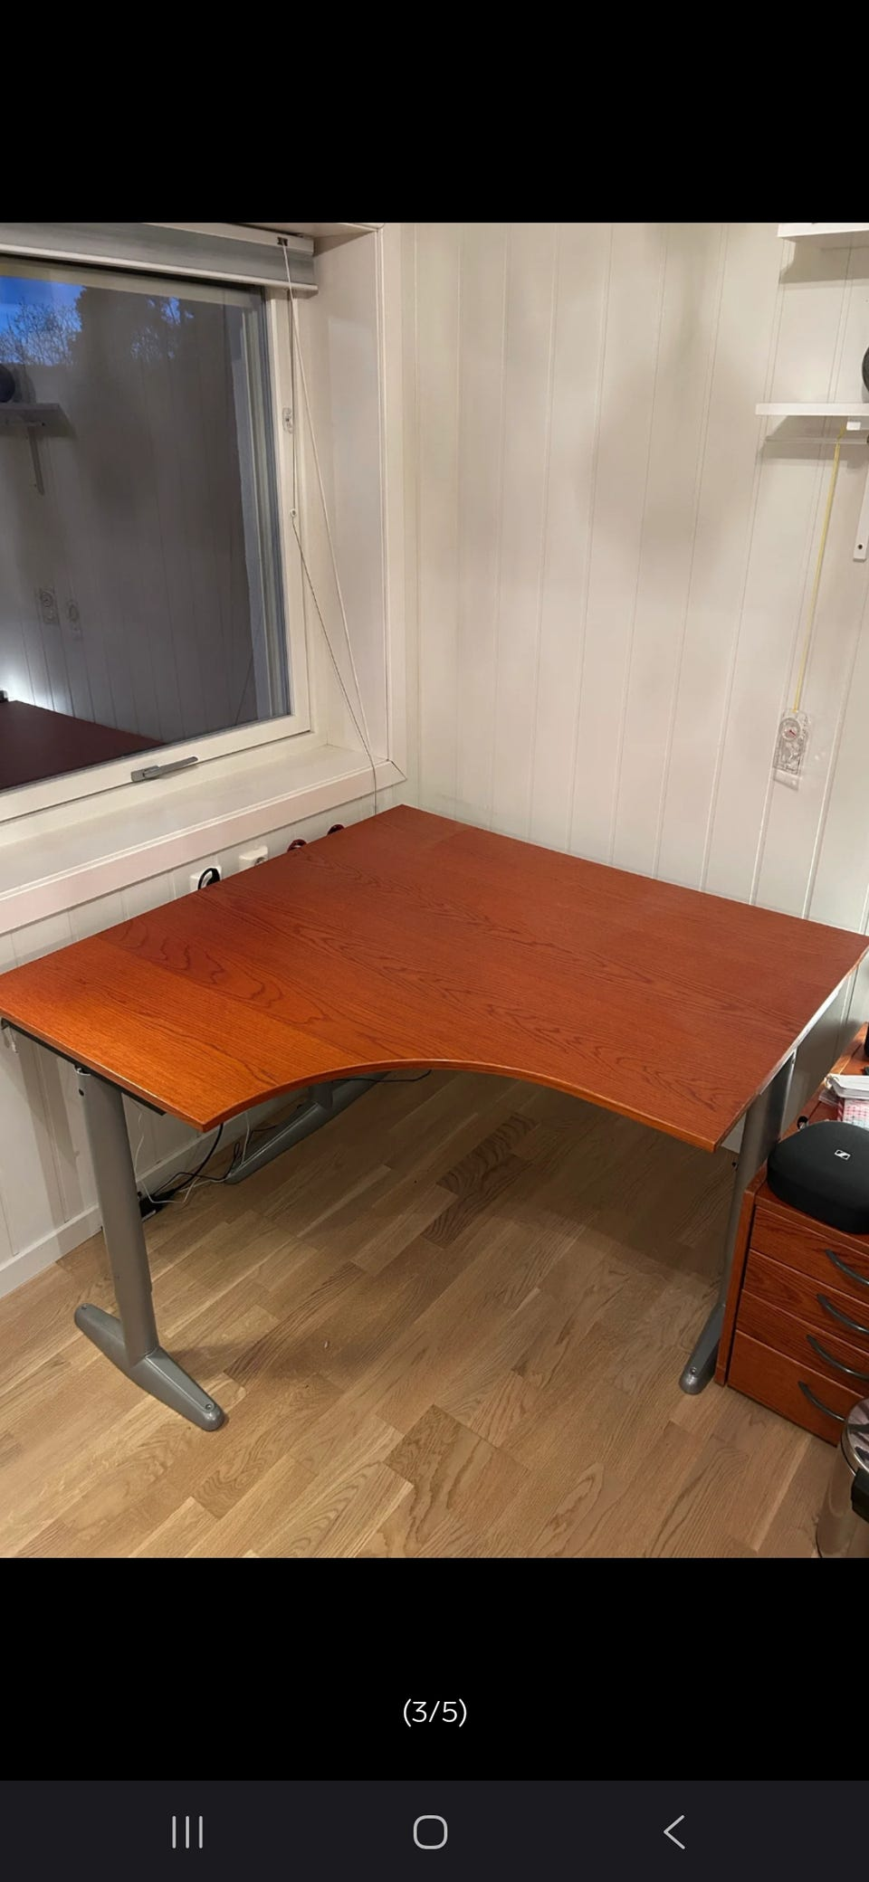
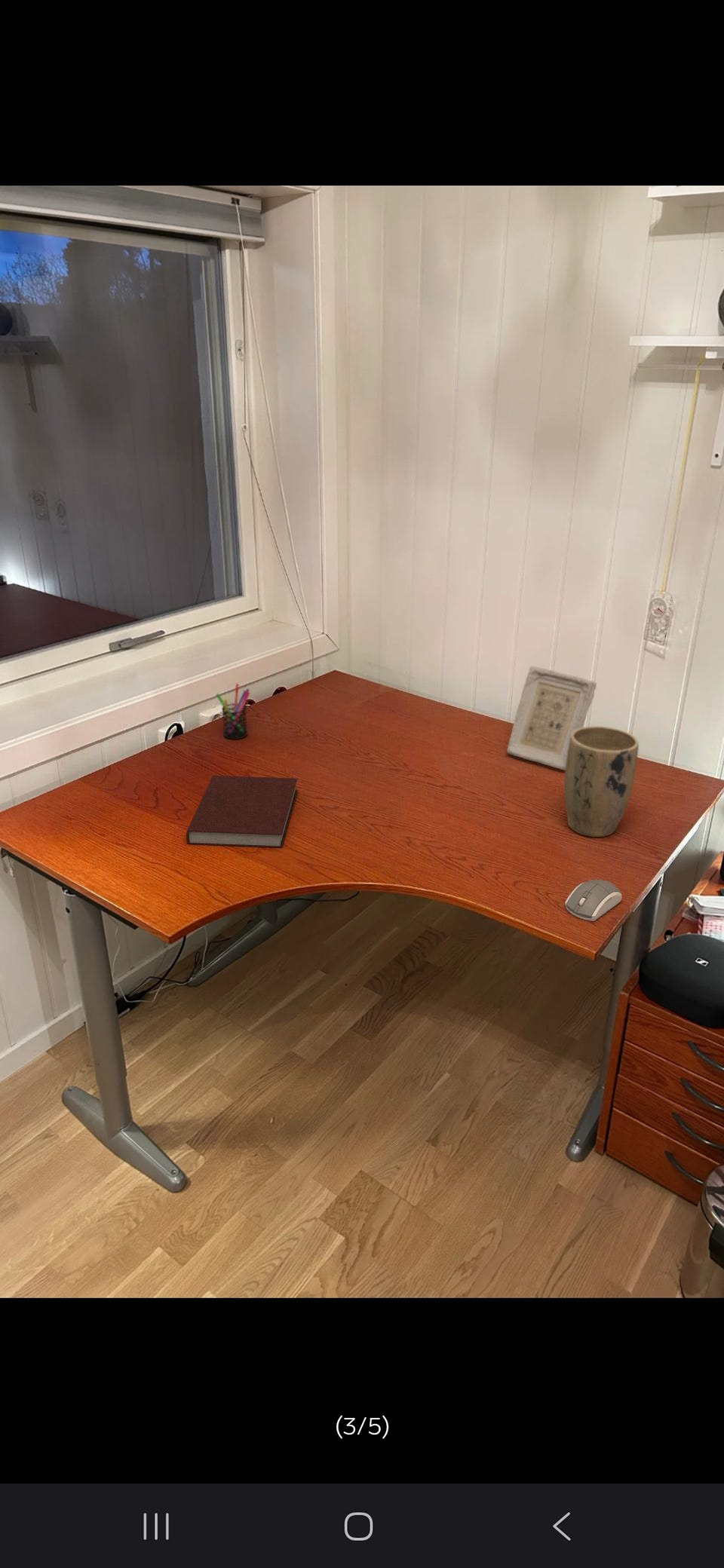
+ picture frame (548, 718)
+ plant pot (598, 783)
+ computer mouse (596, 893)
+ notebook (244, 809)
+ pen holder (232, 709)
